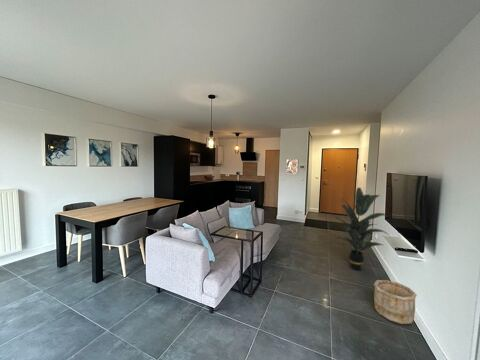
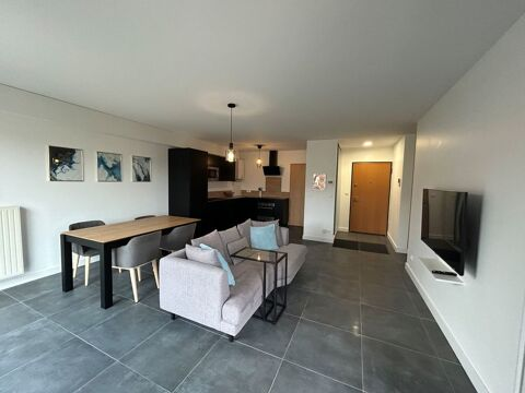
- indoor plant (359, 228)
- wooden bucket (393, 300)
